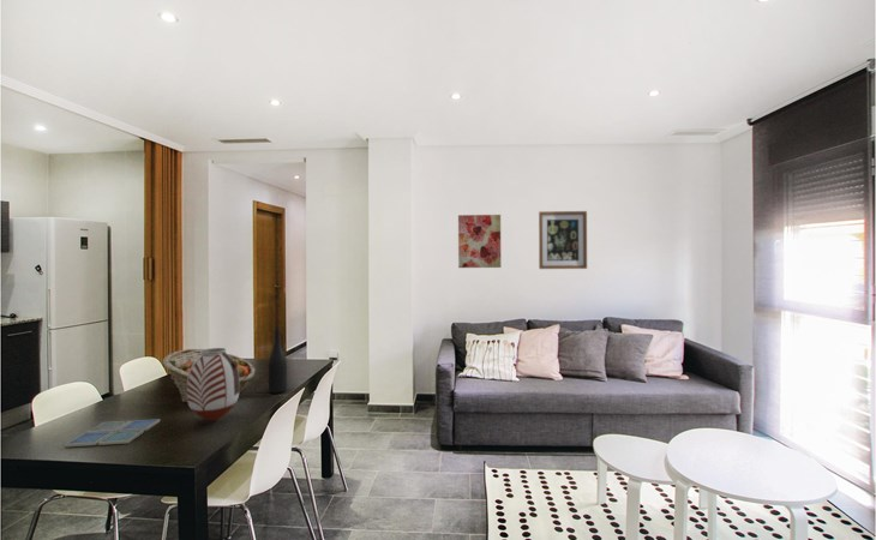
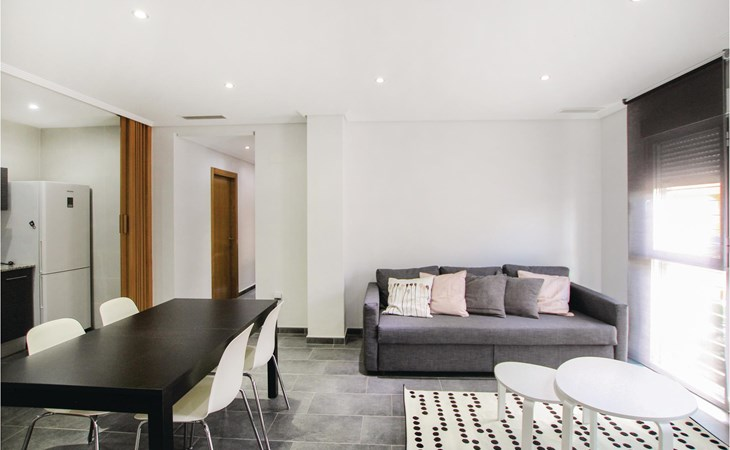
- fruit basket (197, 358)
- wall art (563, 240)
- vase (214, 385)
- wine bottle (277, 360)
- drink coaster (115, 432)
- wall art (479, 241)
